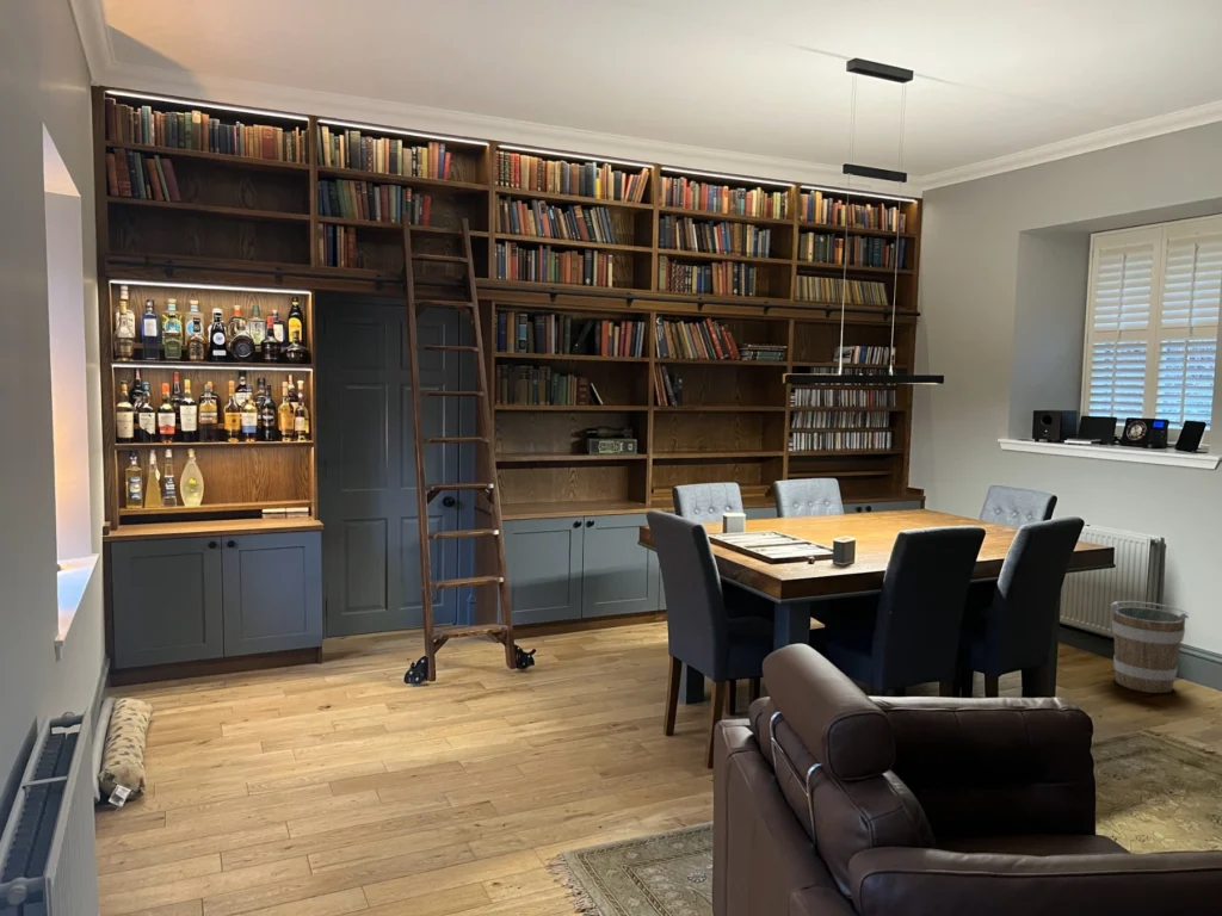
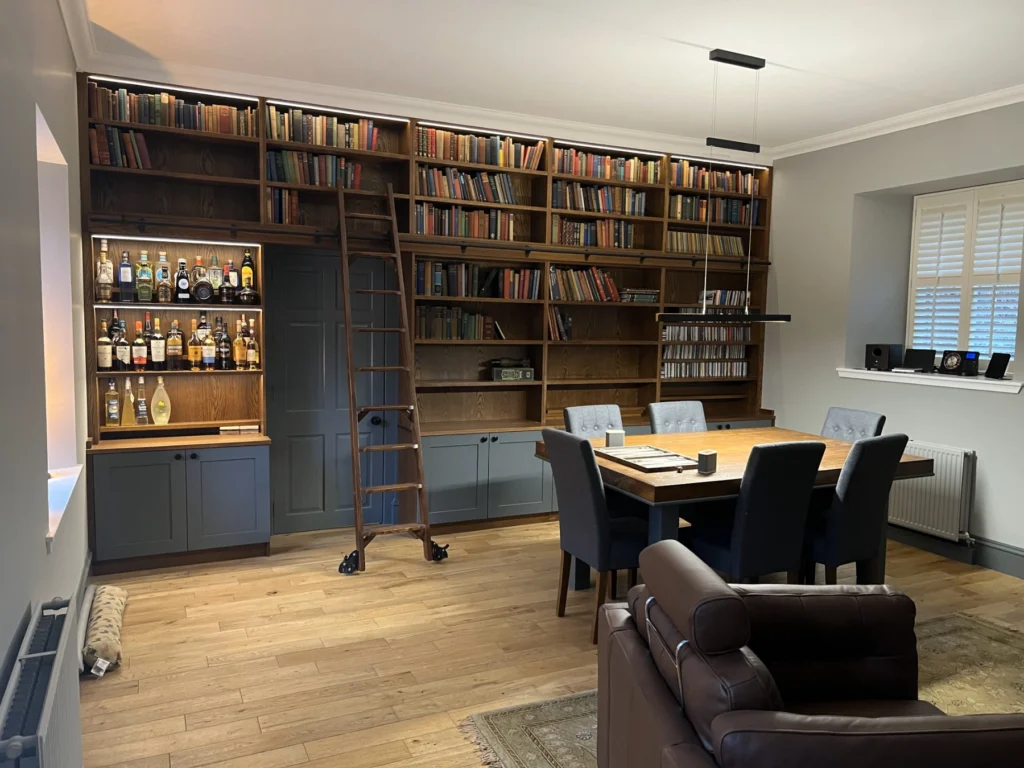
- bucket (1146, 645)
